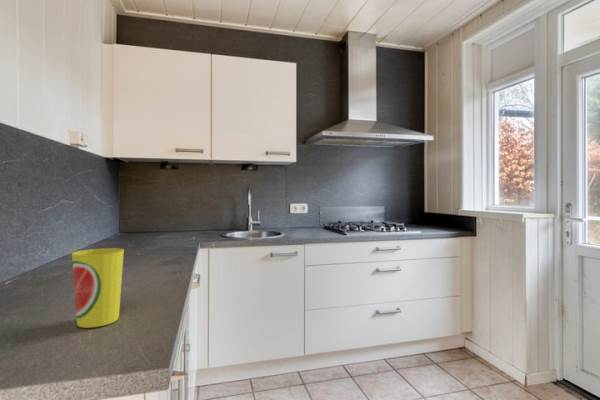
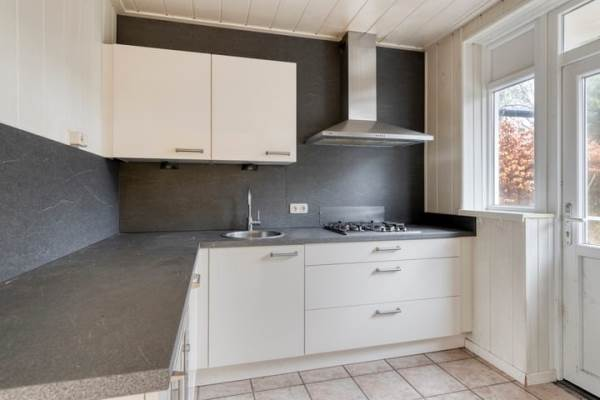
- cup (98, 286)
